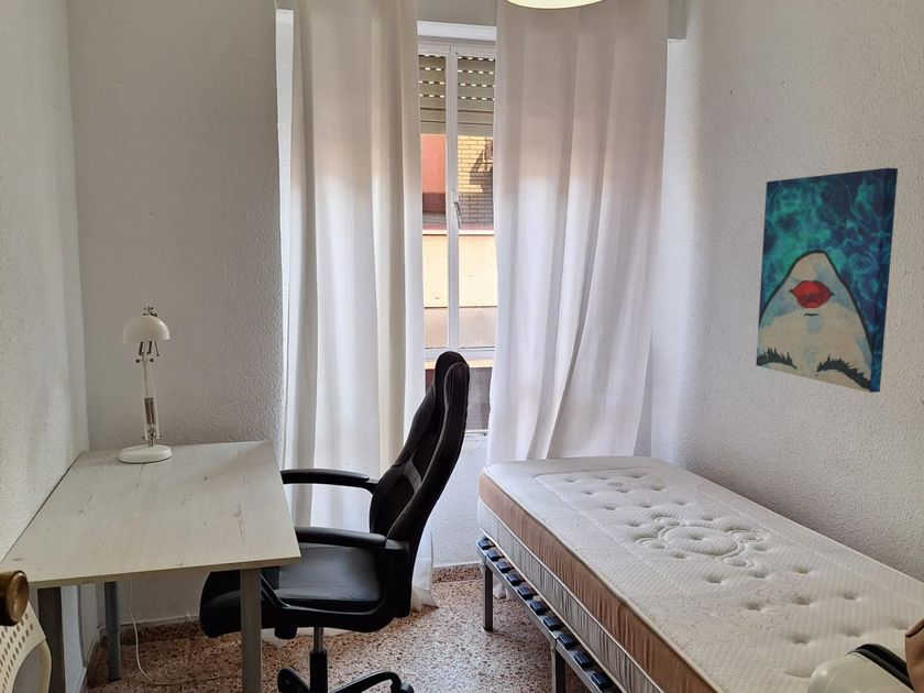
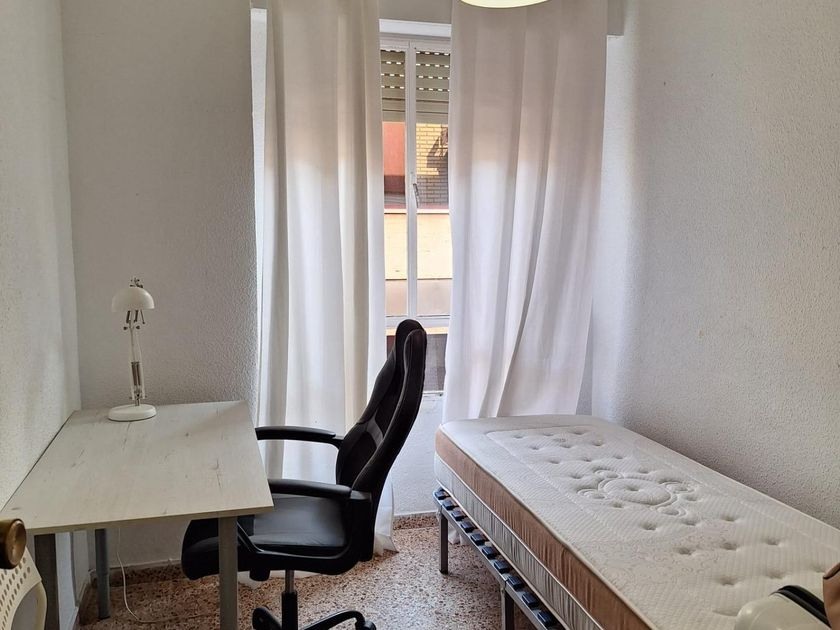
- wall art (818, 278)
